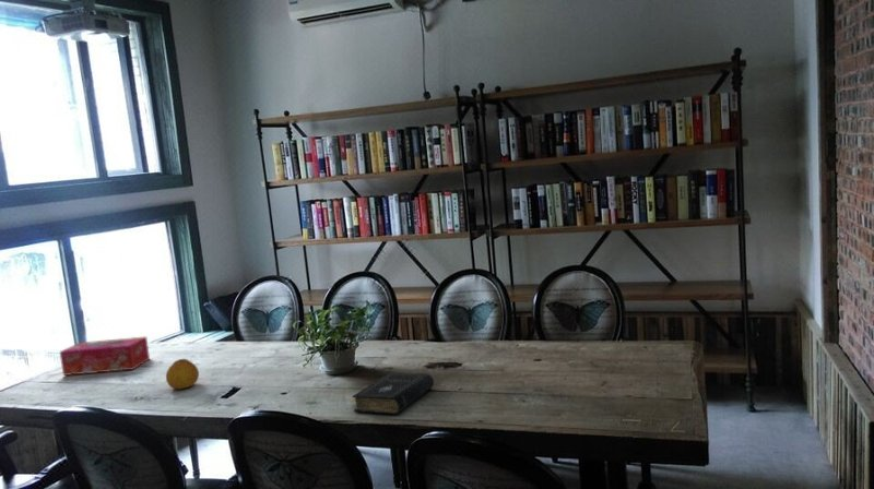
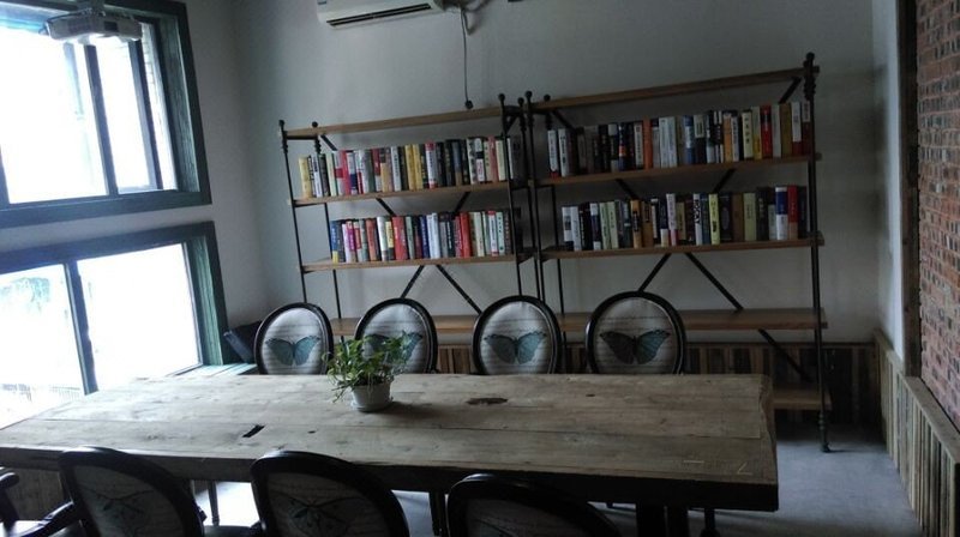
- fruit (181, 372)
- book (389, 392)
- tissue box (105, 355)
